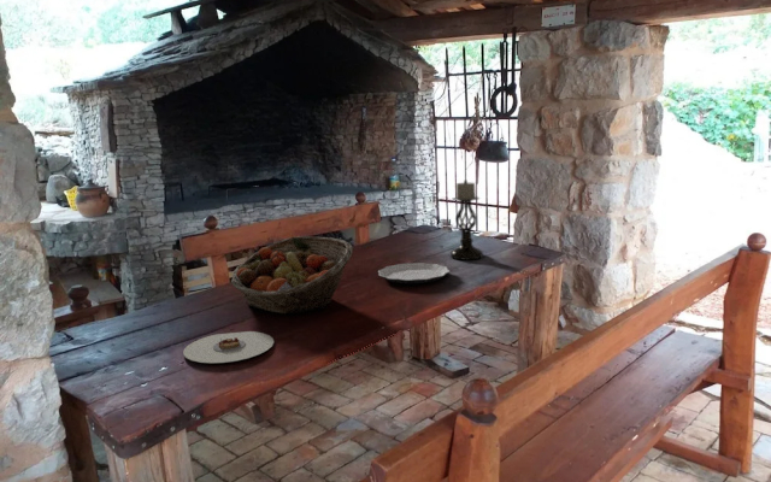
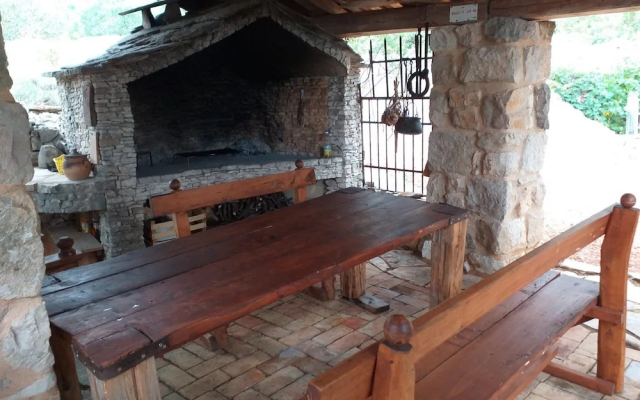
- plate (229, 342)
- candle holder (466, 218)
- plate (413, 274)
- fruit basket (292, 272)
